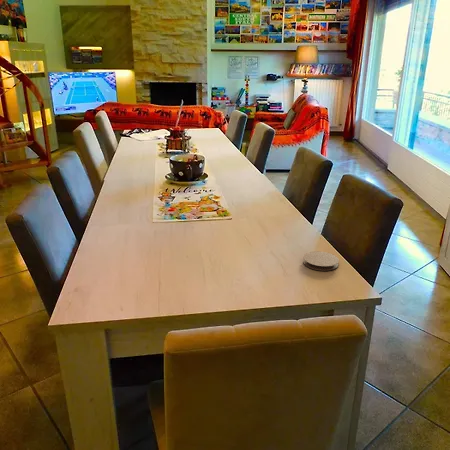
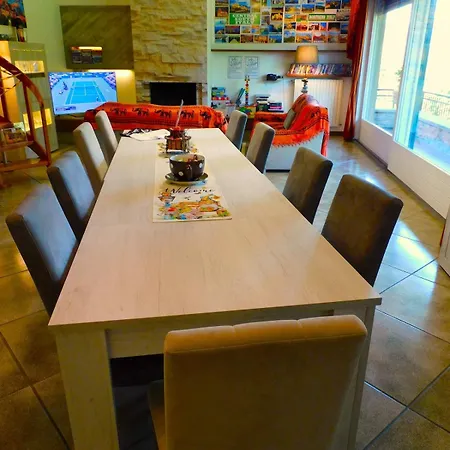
- coaster (320, 260)
